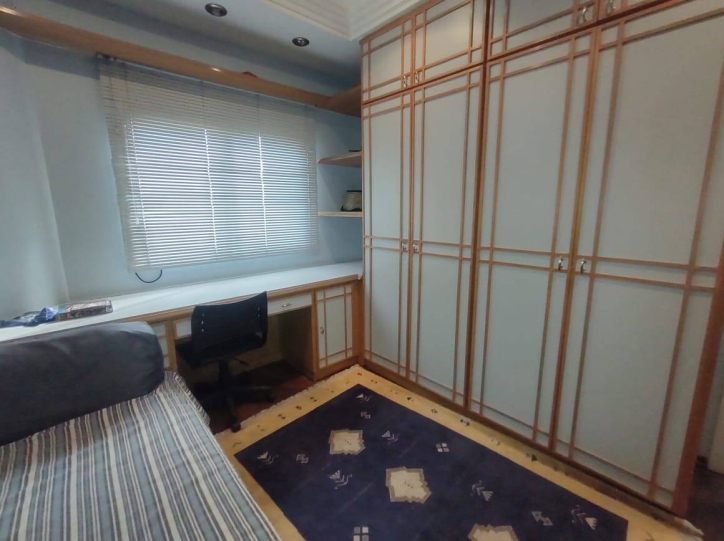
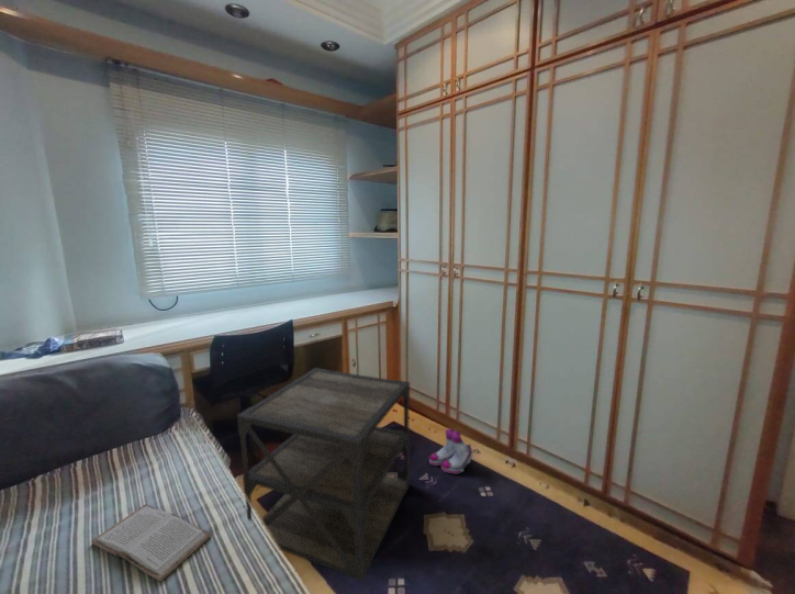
+ boots (450, 447)
+ side table (334, 455)
+ book (152, 535)
